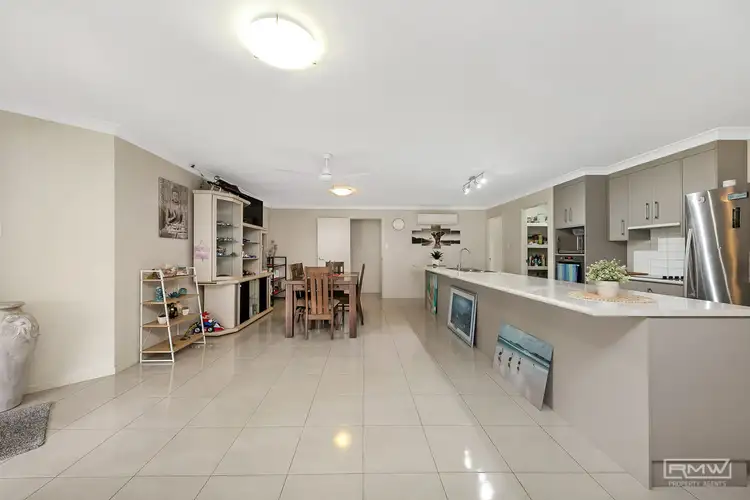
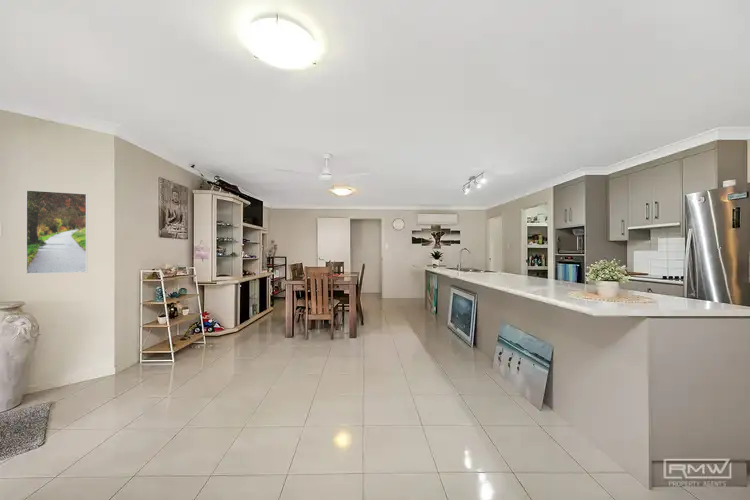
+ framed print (57, 232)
